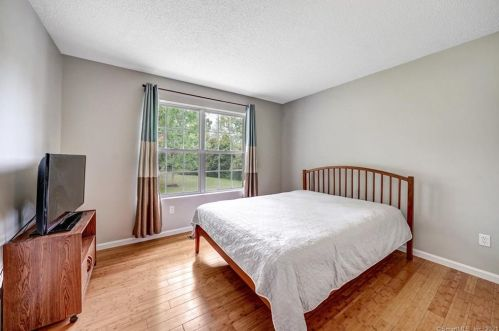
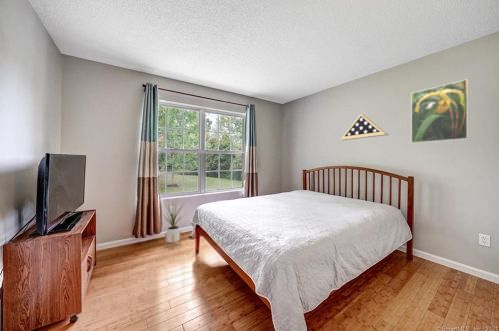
+ display case (361, 125)
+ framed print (437, 114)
+ house plant (173, 221)
